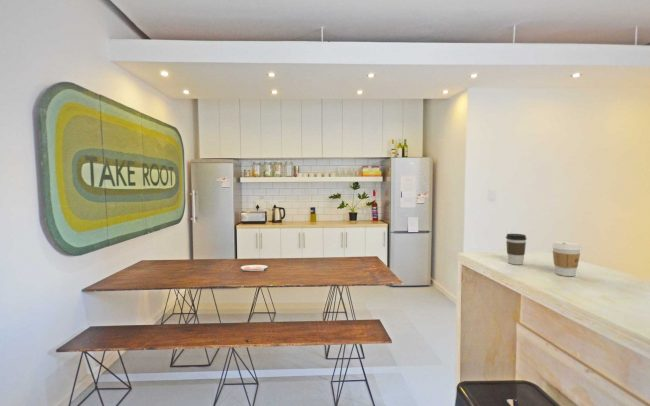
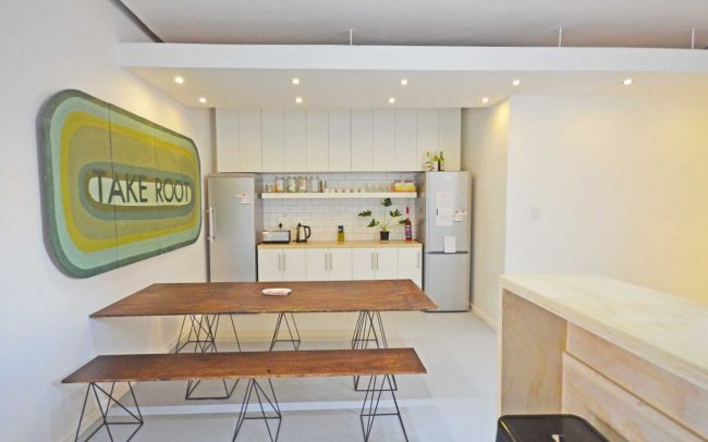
- coffee cup (515, 248)
- coffee cup (565, 258)
